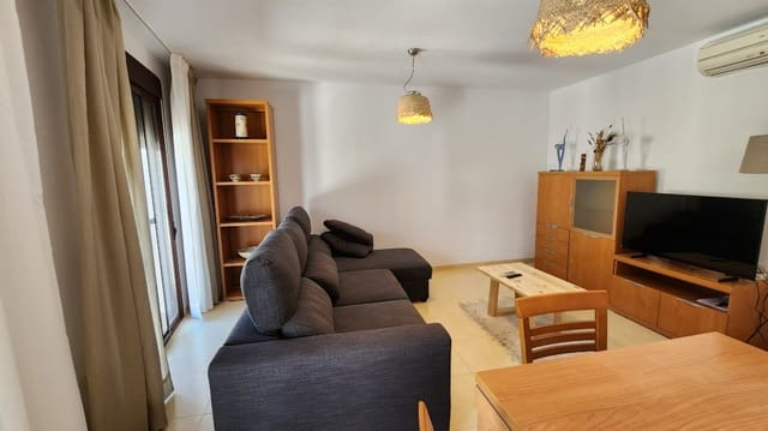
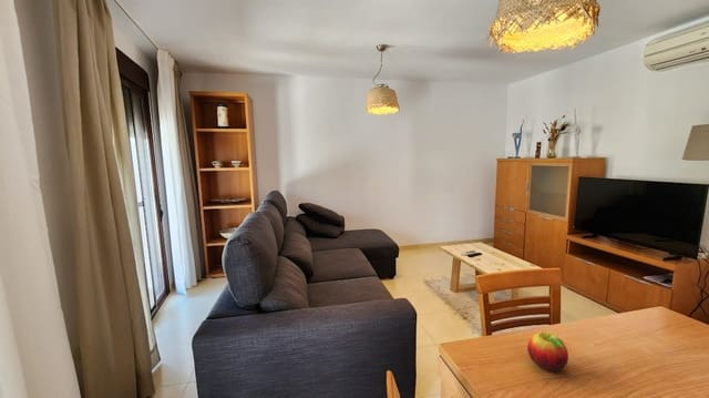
+ fruit (547, 349)
